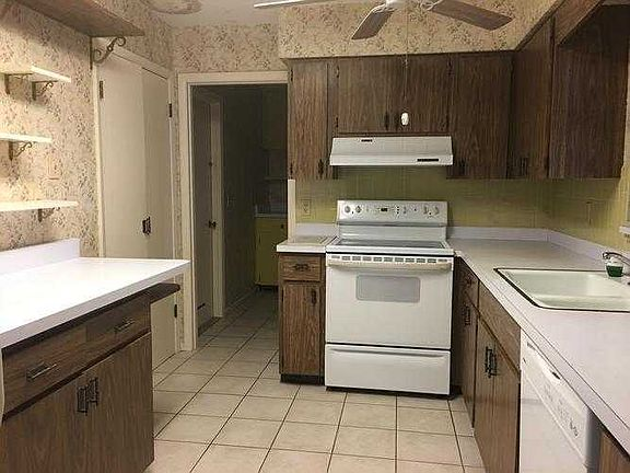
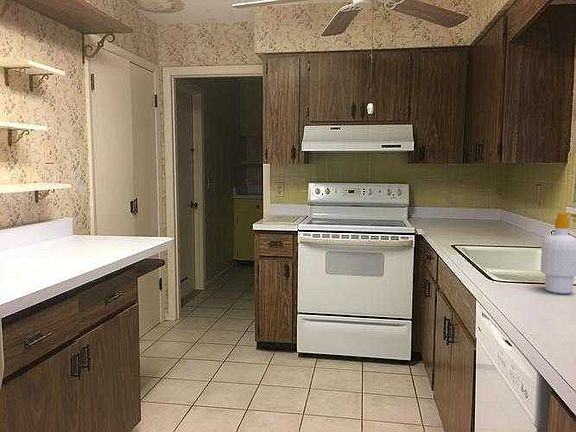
+ soap bottle (560, 252)
